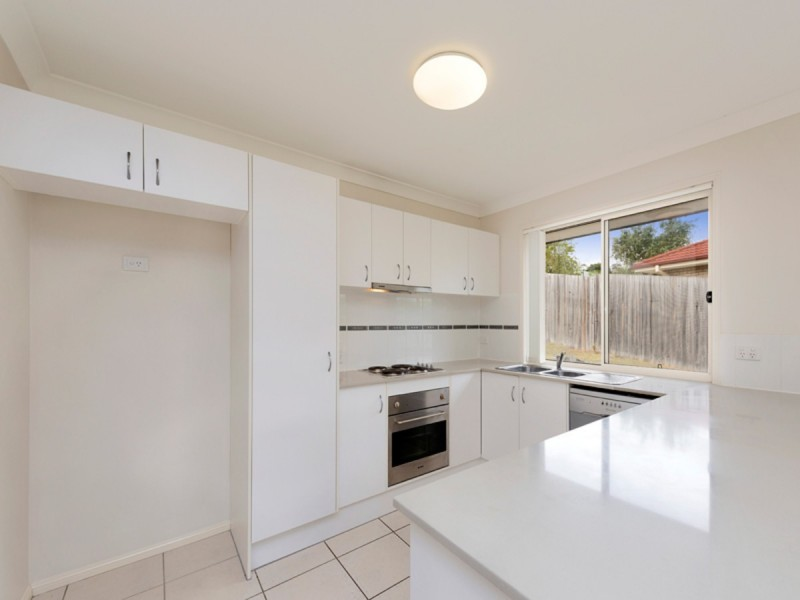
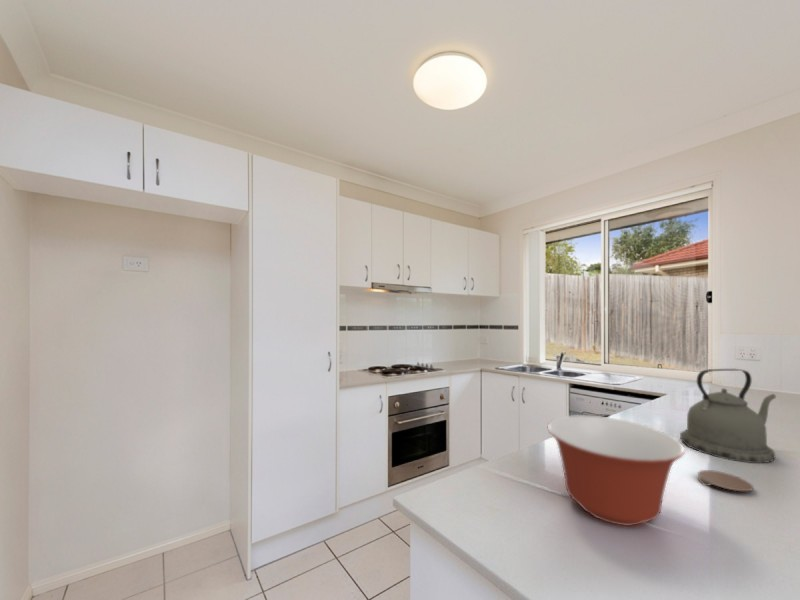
+ mixing bowl (610, 470)
+ coaster (724, 482)
+ kettle (726, 407)
